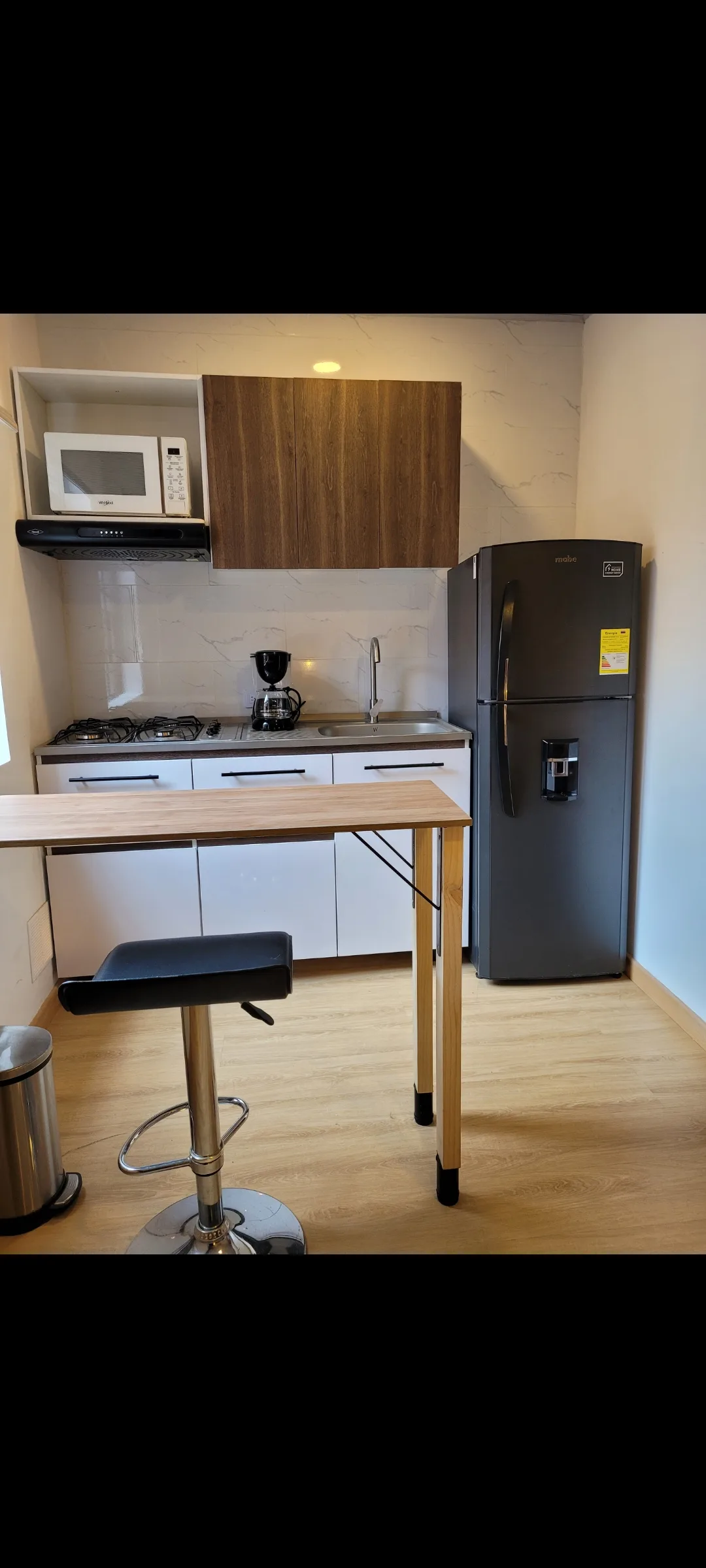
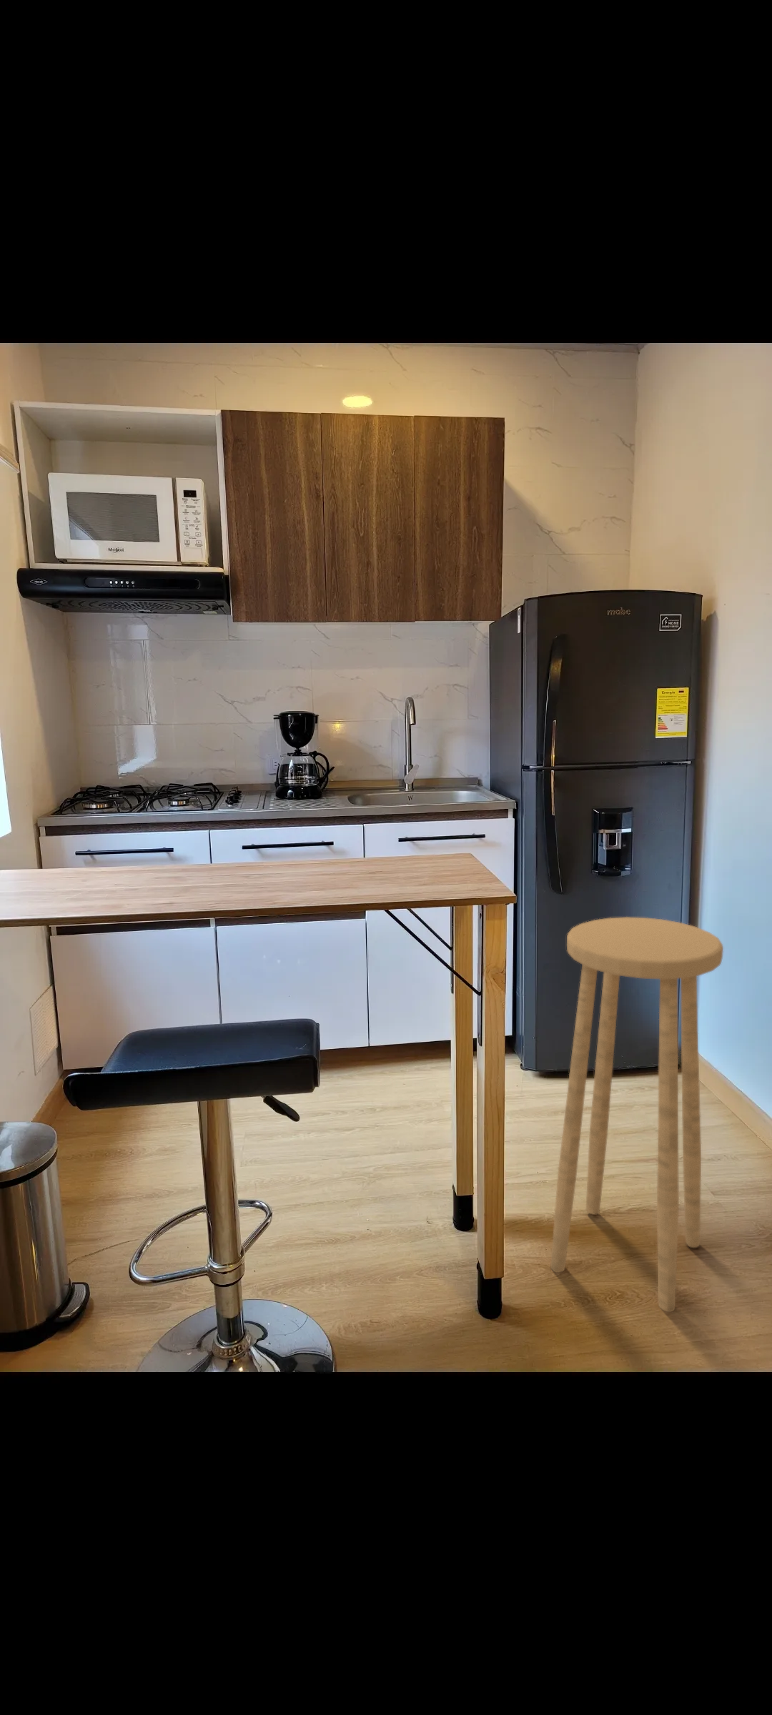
+ stool (658, 1102)
